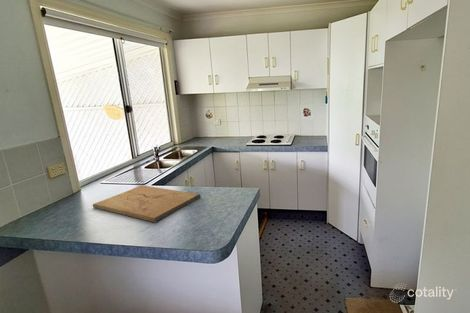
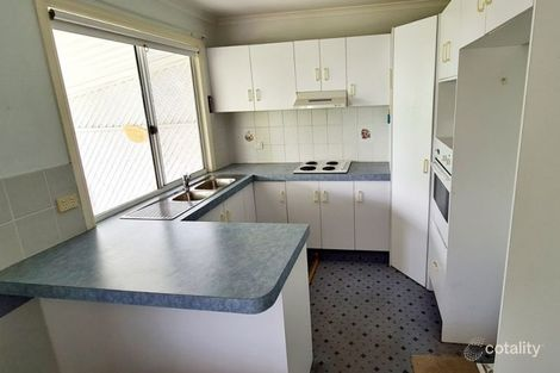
- cutting board (147, 200)
